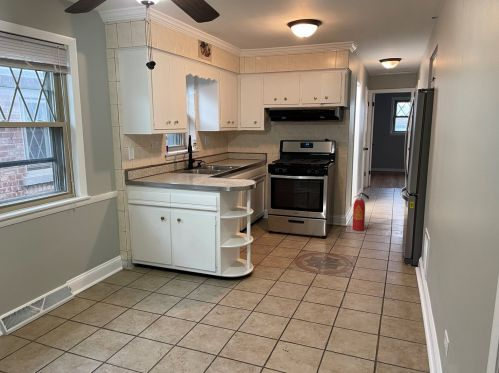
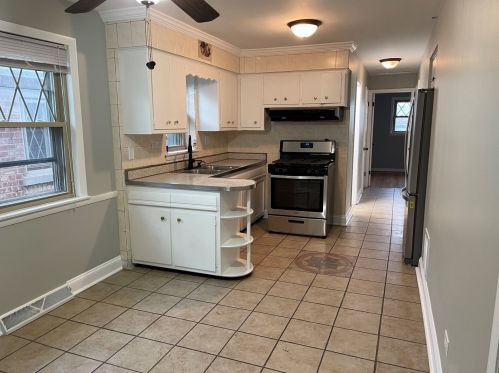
- fire extinguisher (360, 211)
